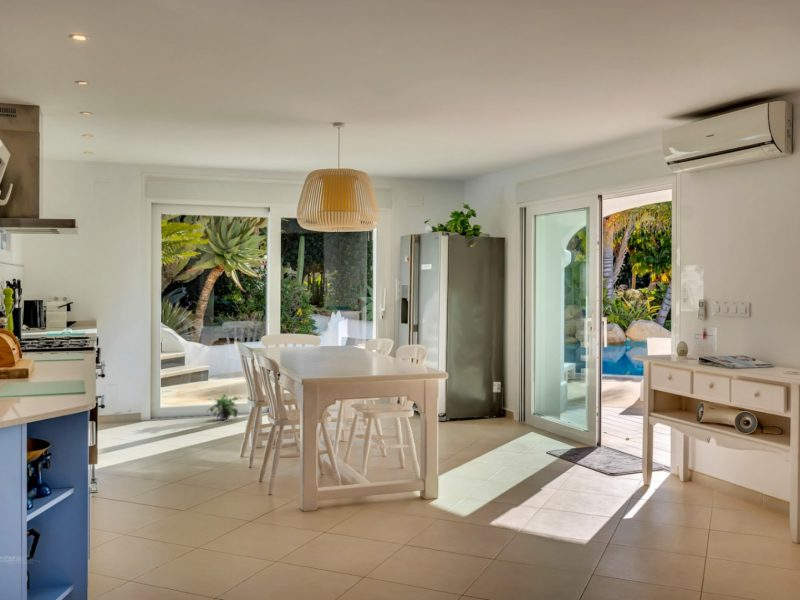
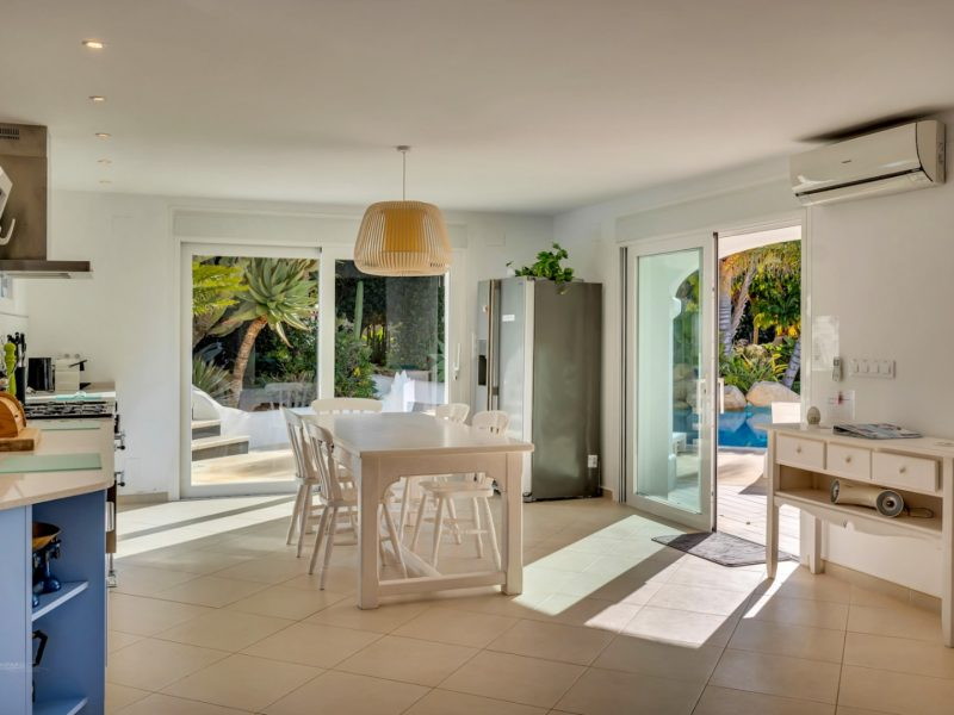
- potted plant (223, 406)
